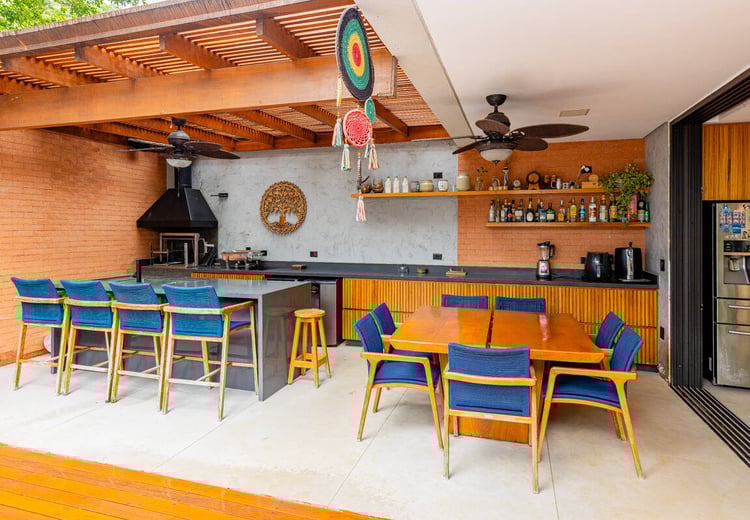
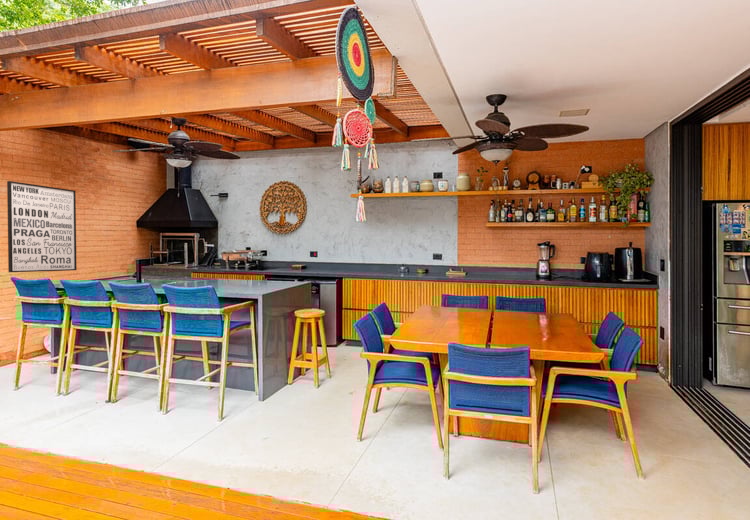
+ wall art (44, 228)
